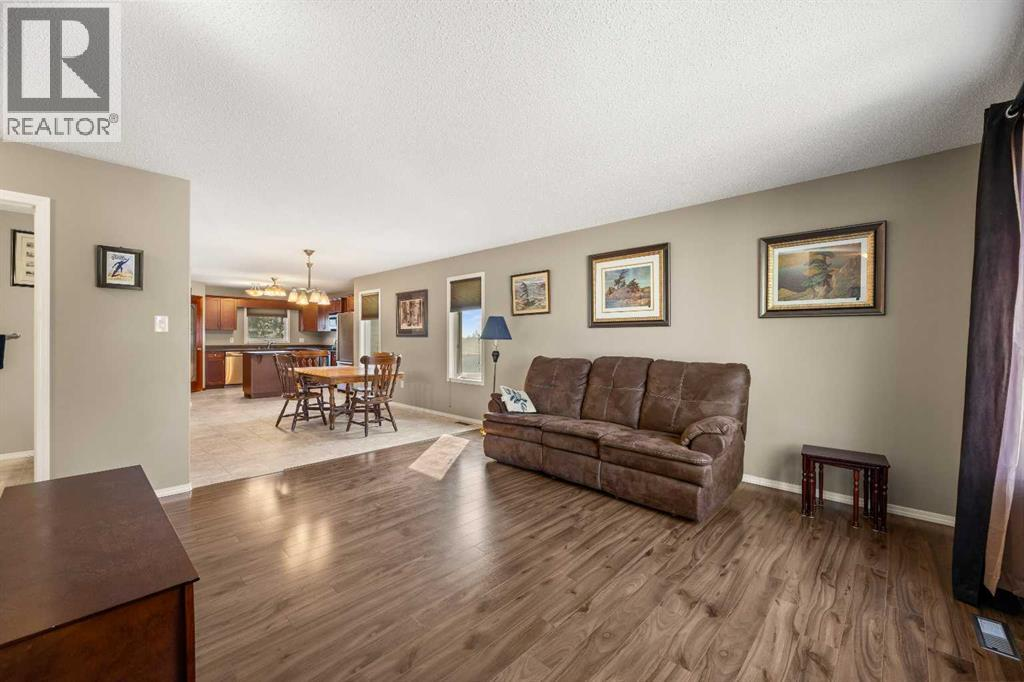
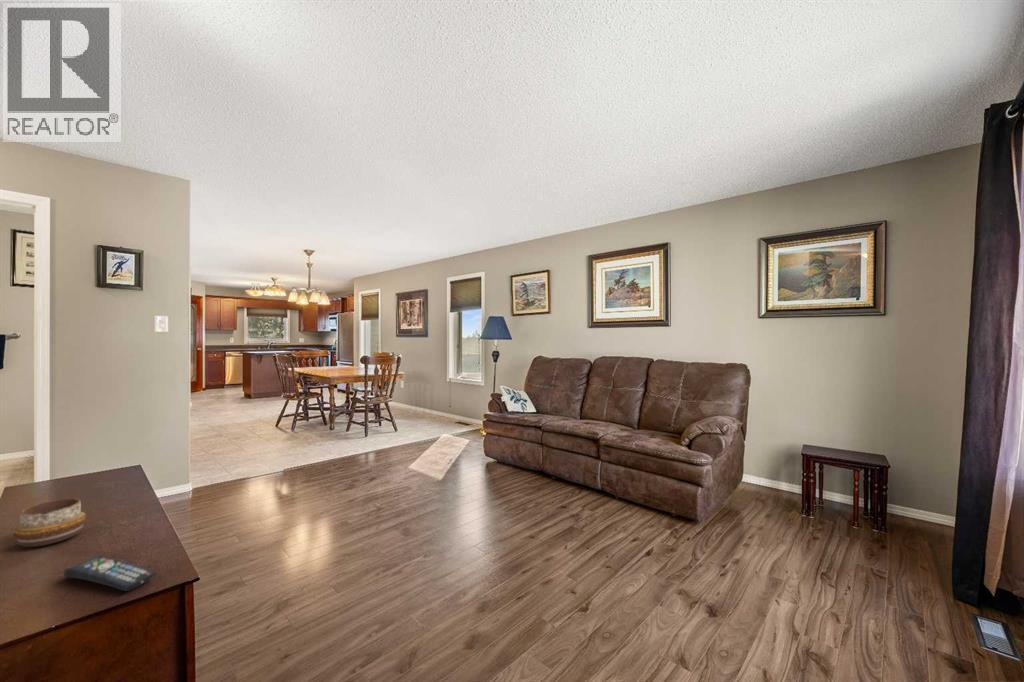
+ remote control (109, 572)
+ decorative bowl (51, 522)
